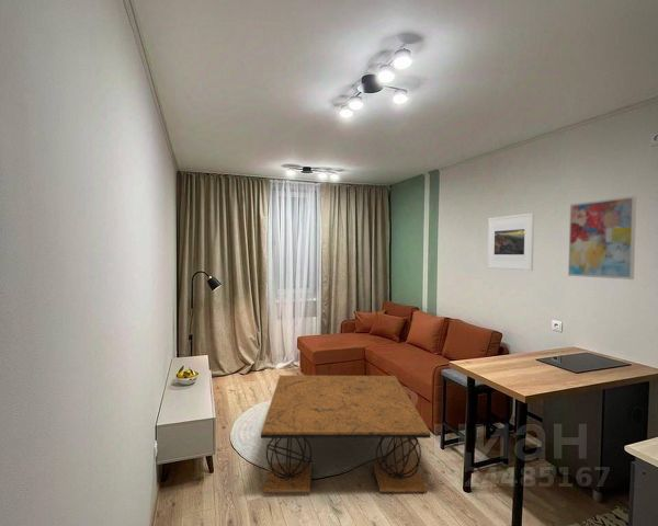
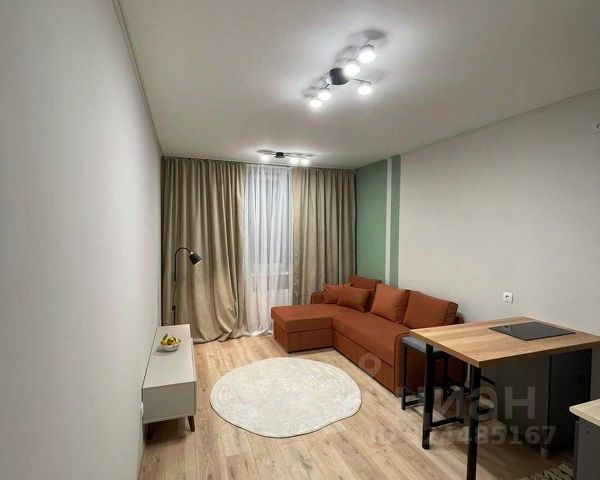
- coffee table (340, 423)
- wall art (599, 239)
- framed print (509, 242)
